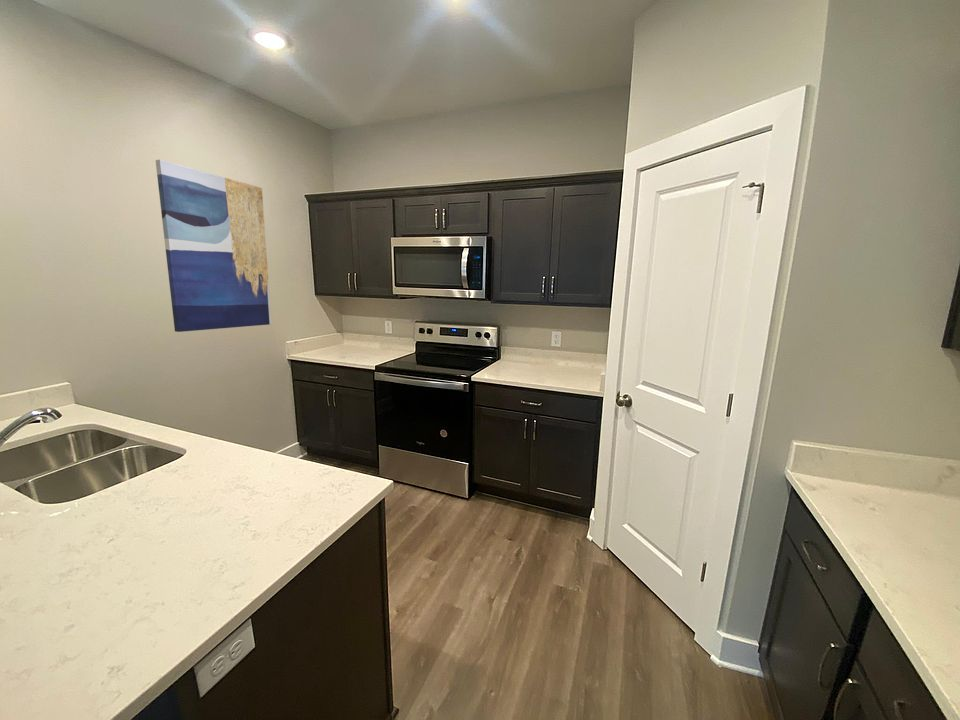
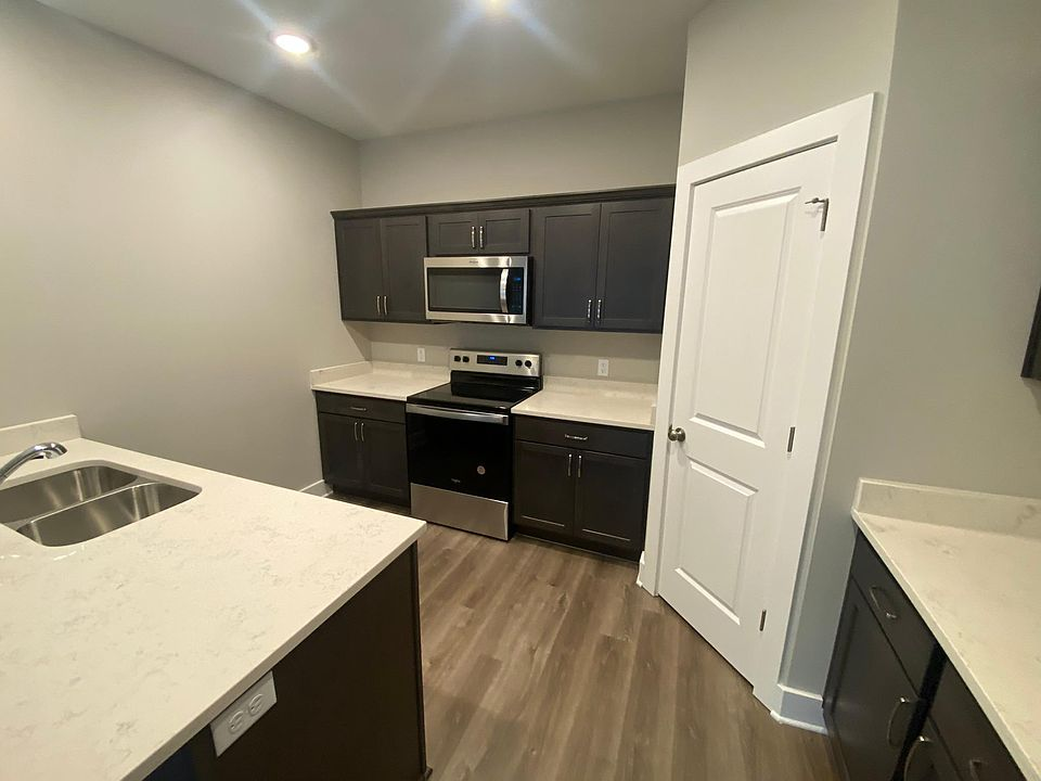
- wall art (221, 254)
